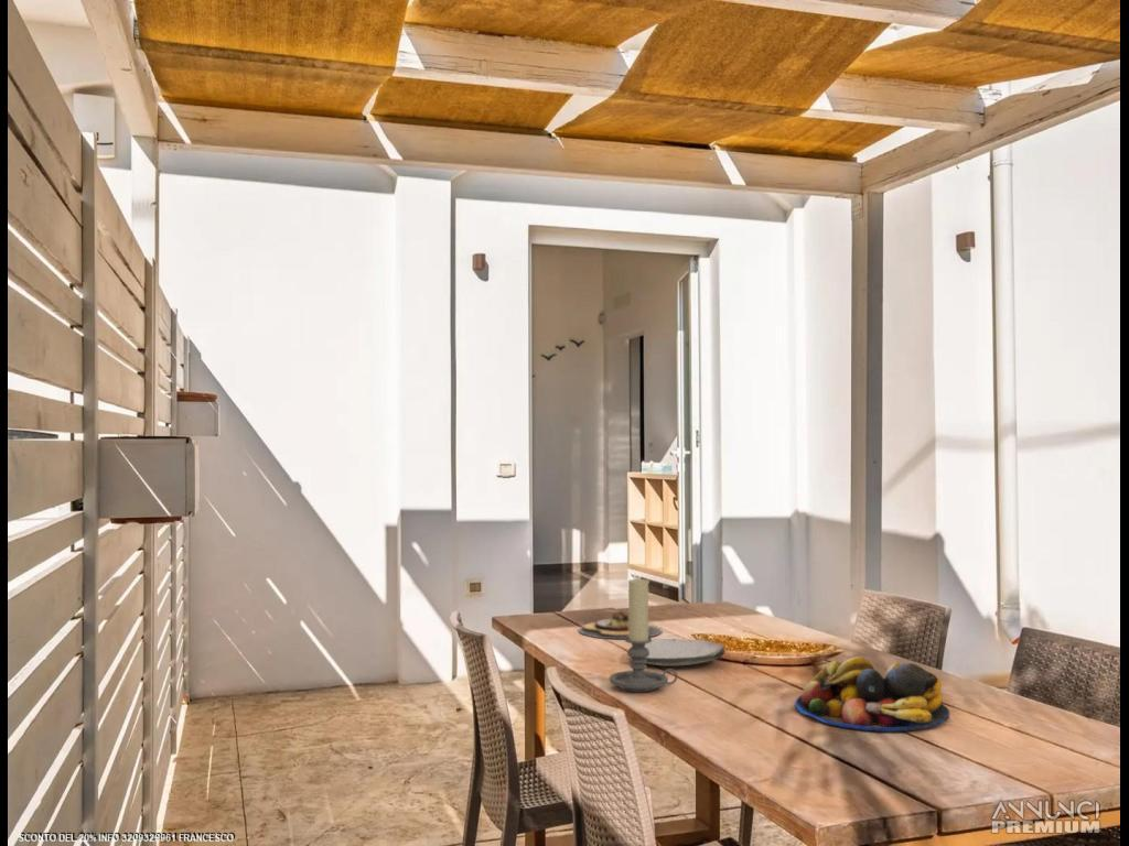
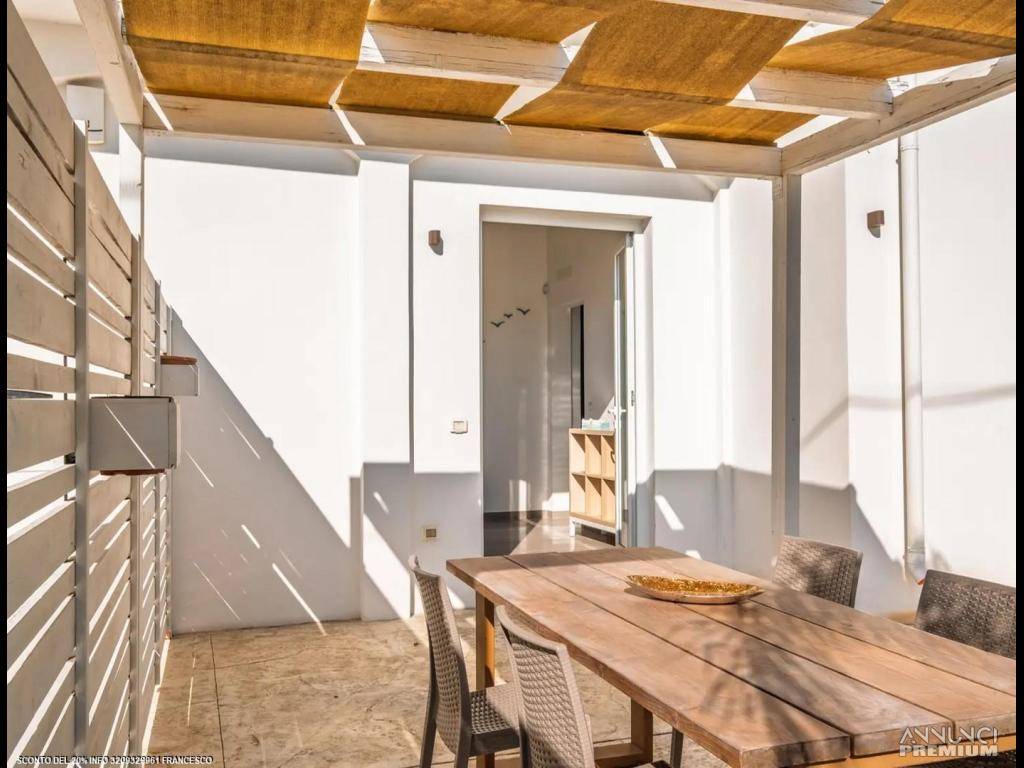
- plate (620, 621)
- fruit bowl (869, 683)
- candle holder (644, 632)
- plate (676, 652)
